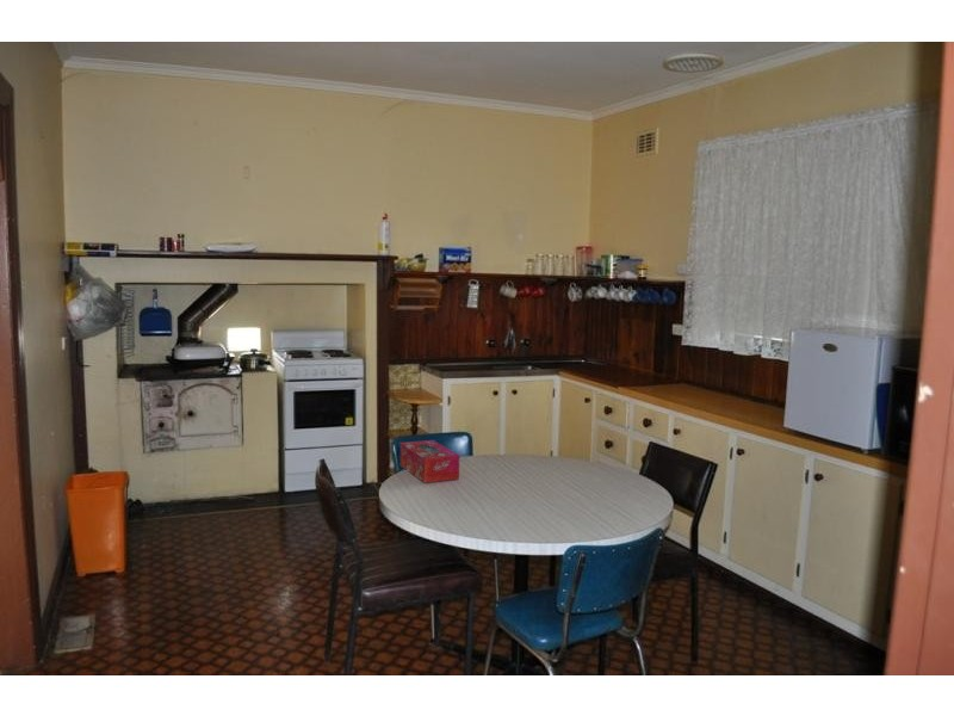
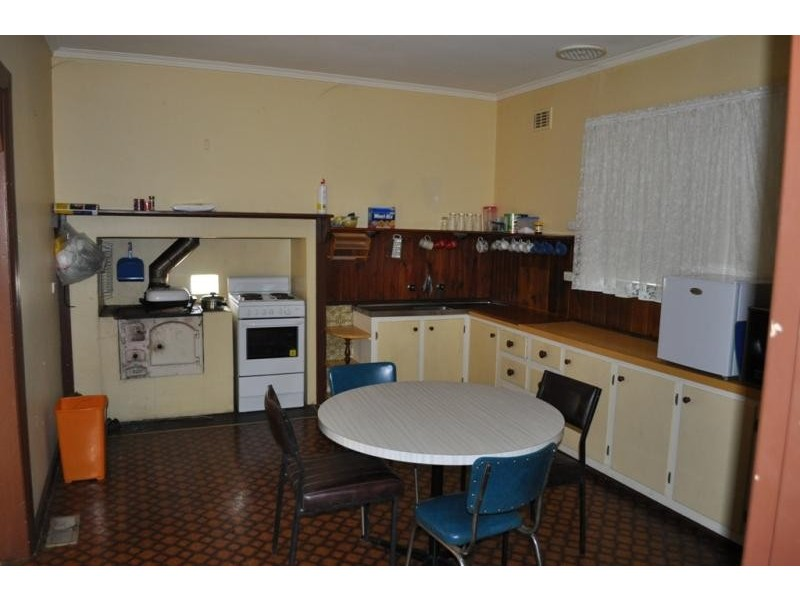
- tissue box (428, 459)
